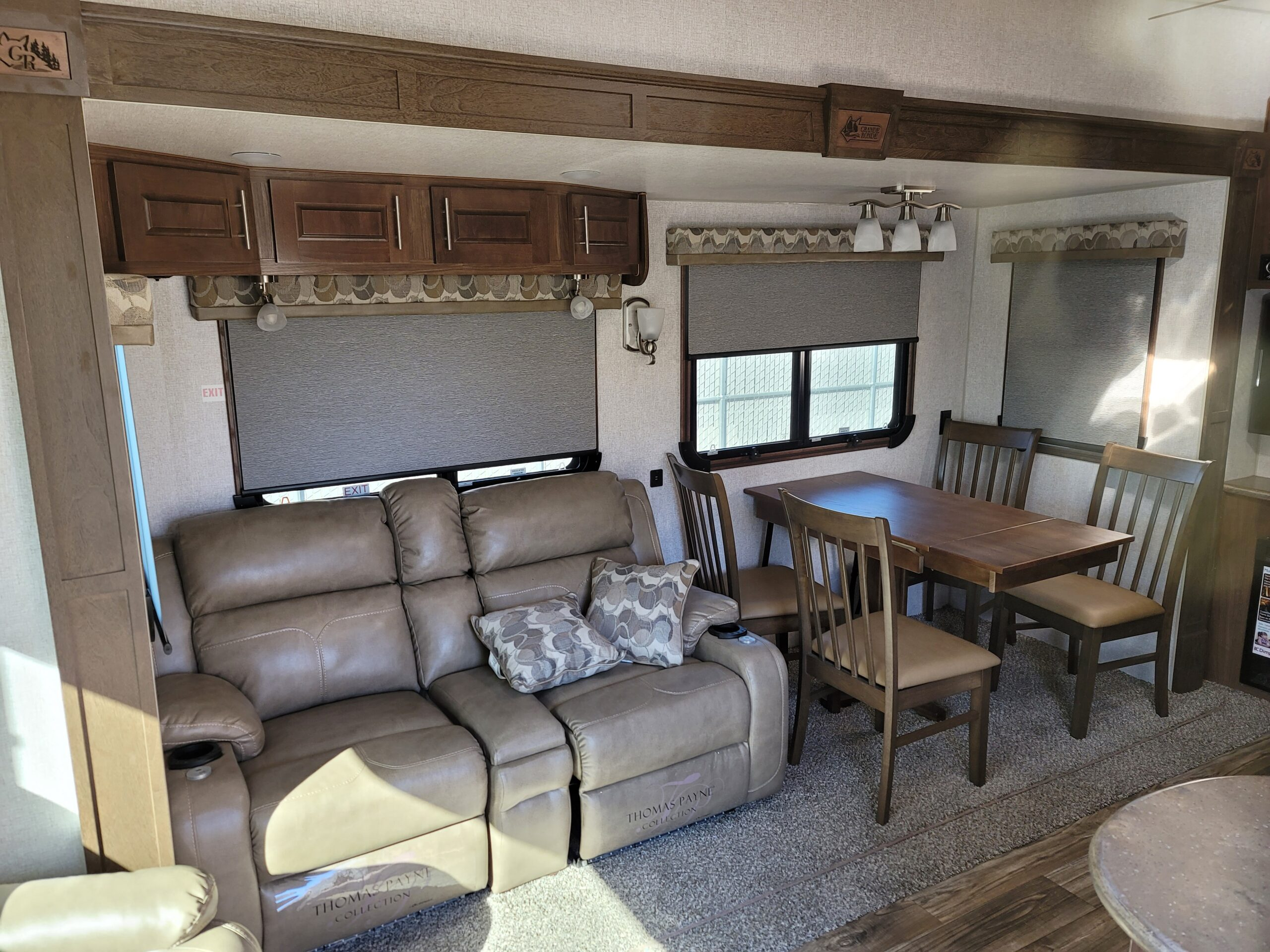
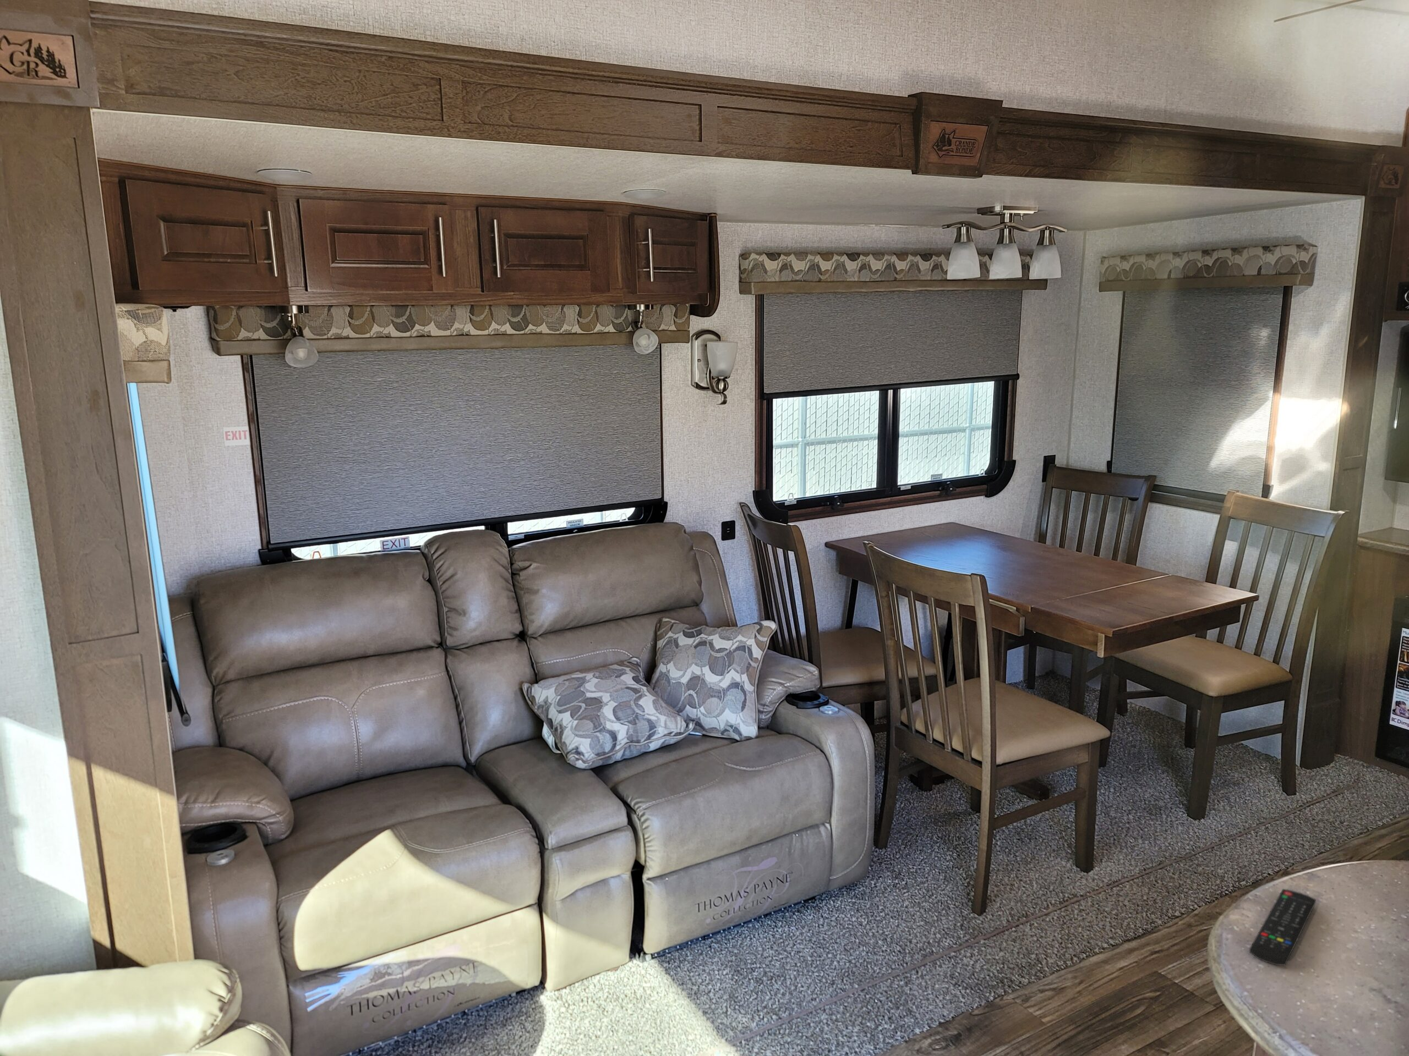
+ remote control (1284, 925)
